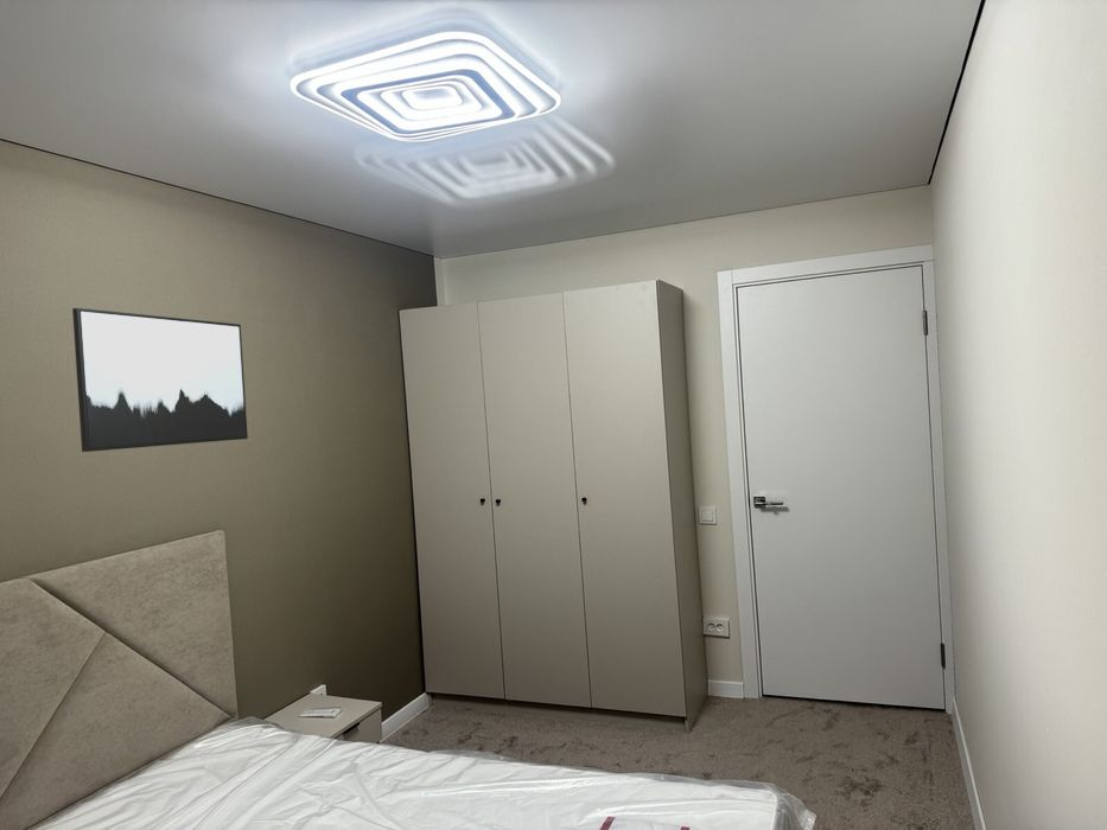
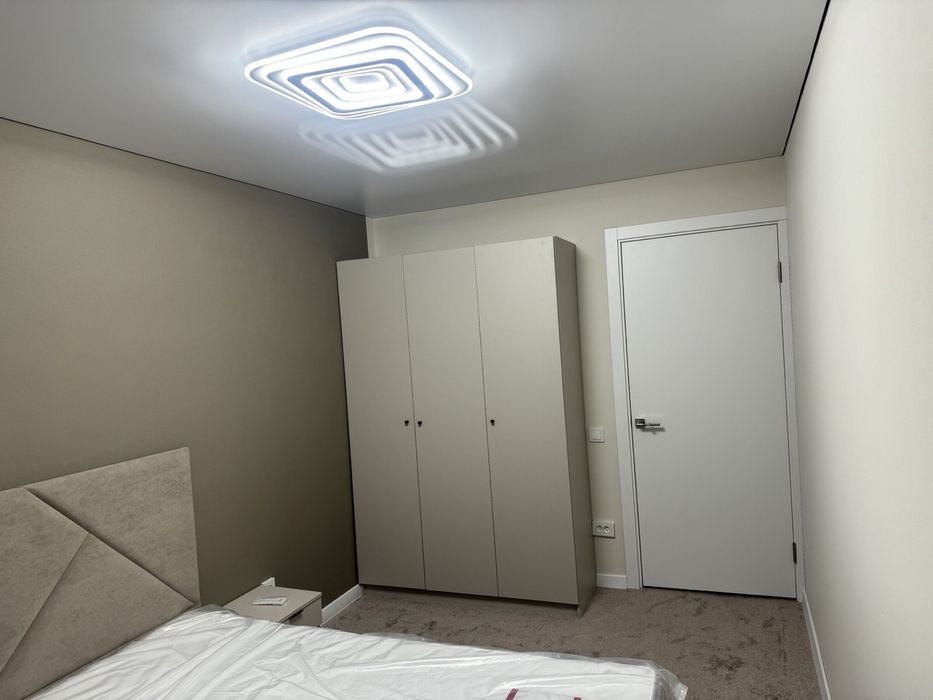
- wall art (170, 381)
